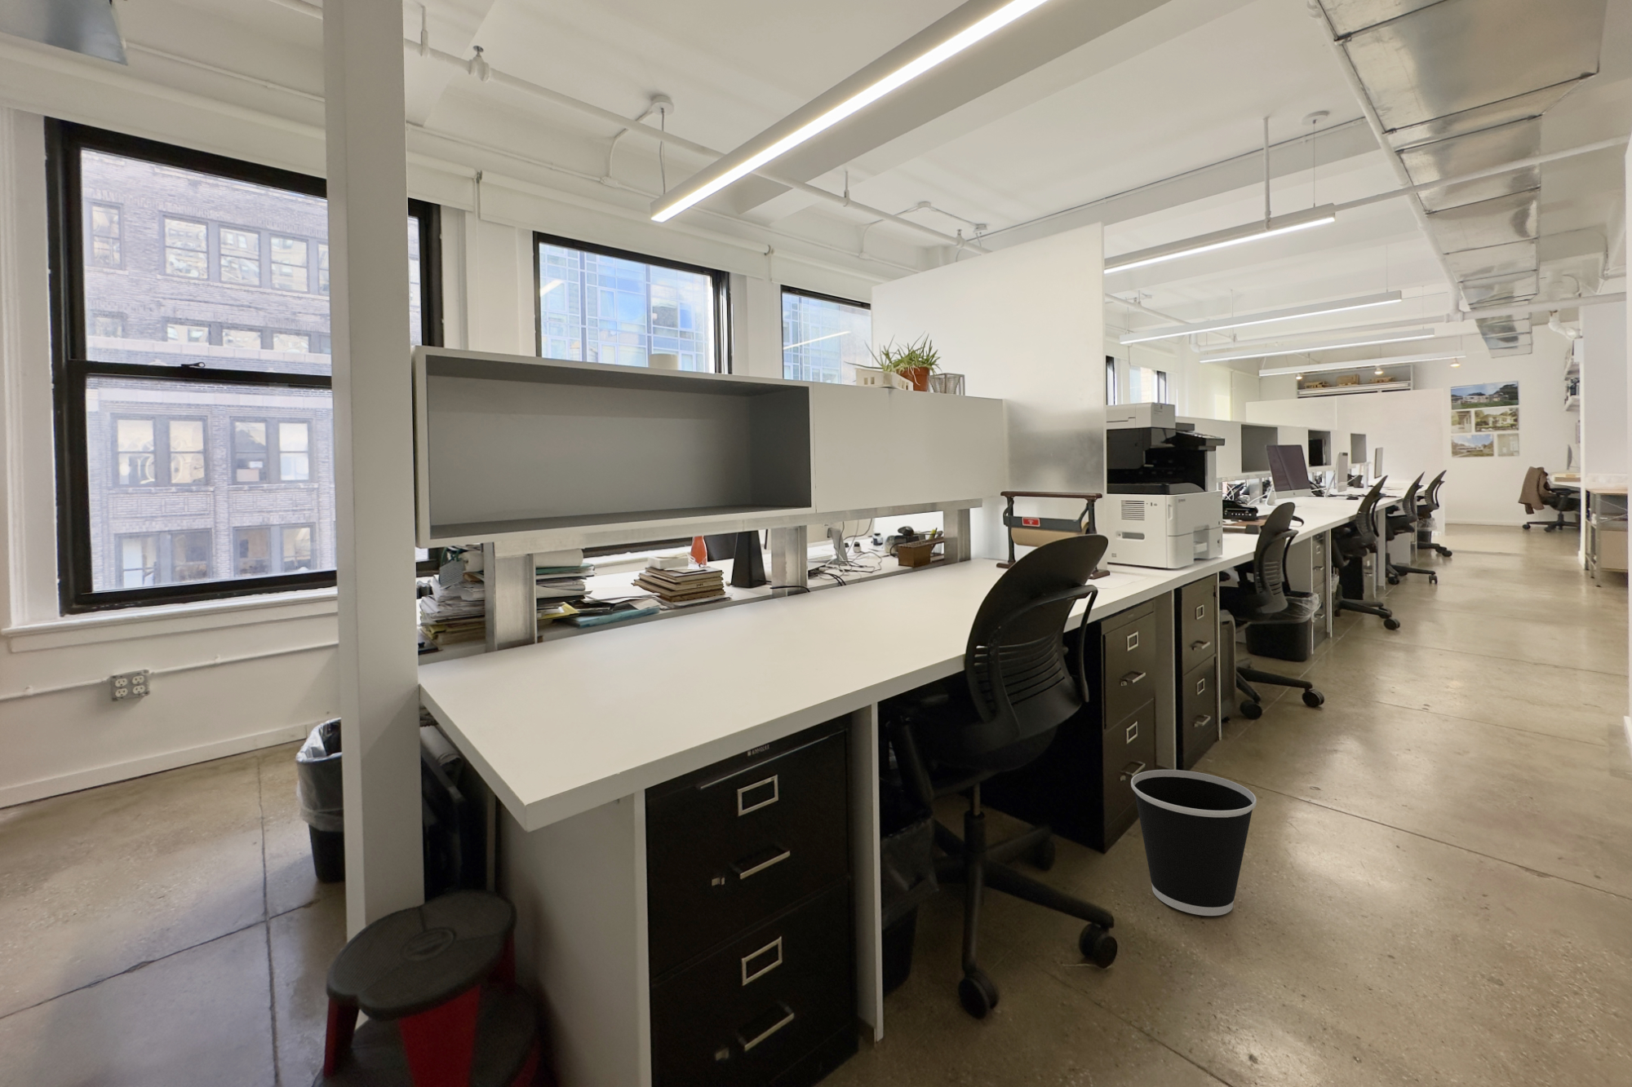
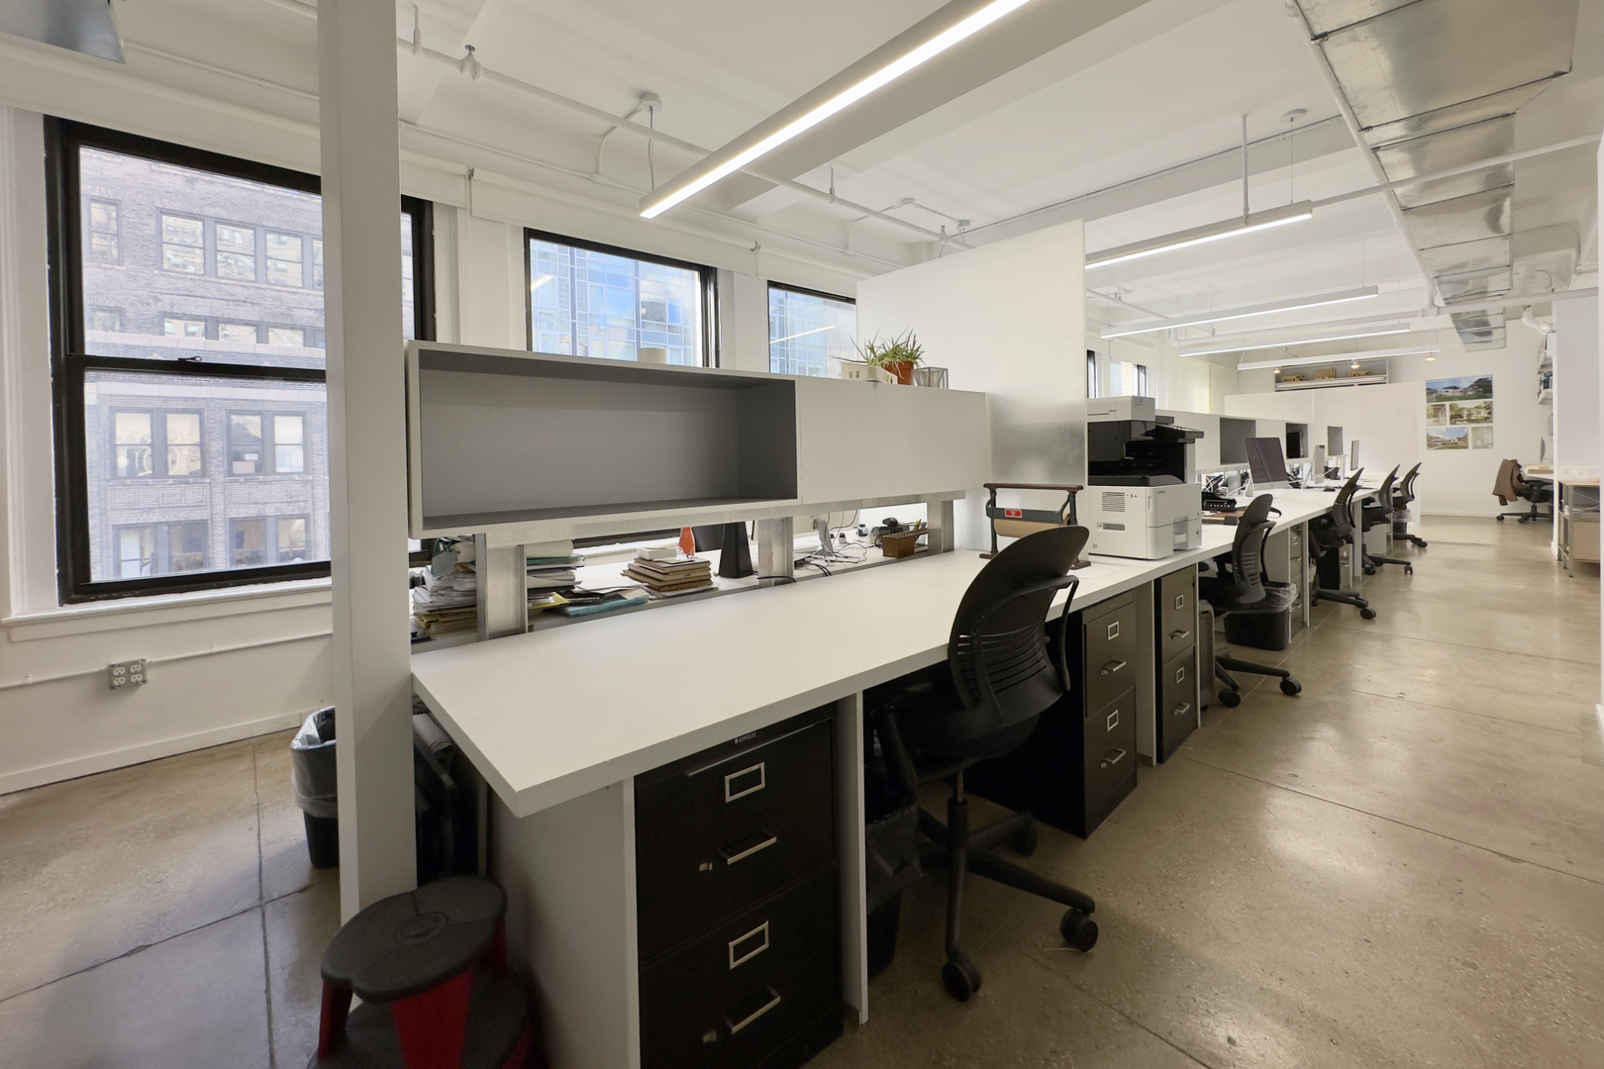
- wastebasket (1192, 842)
